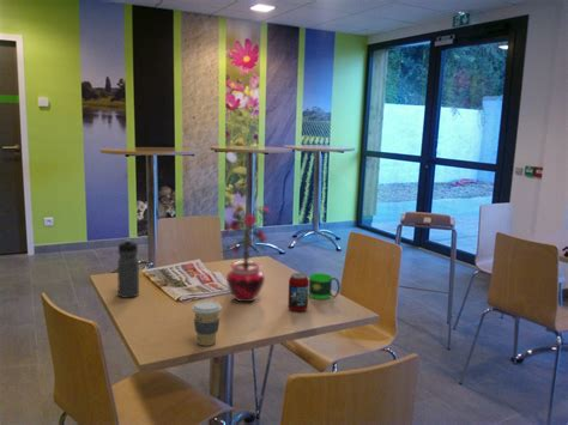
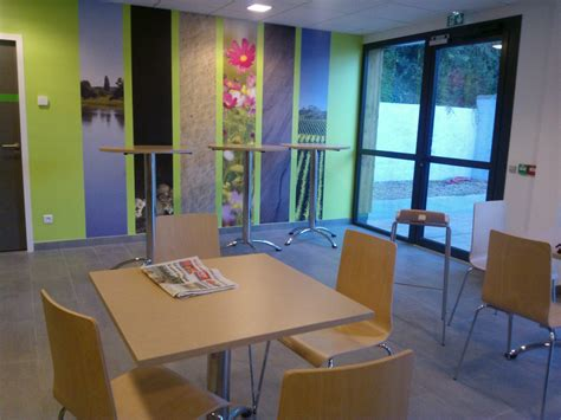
- potted plant (244, 251)
- water bottle (128, 267)
- coffee cup (206, 323)
- beverage can (298, 292)
- mug (324, 286)
